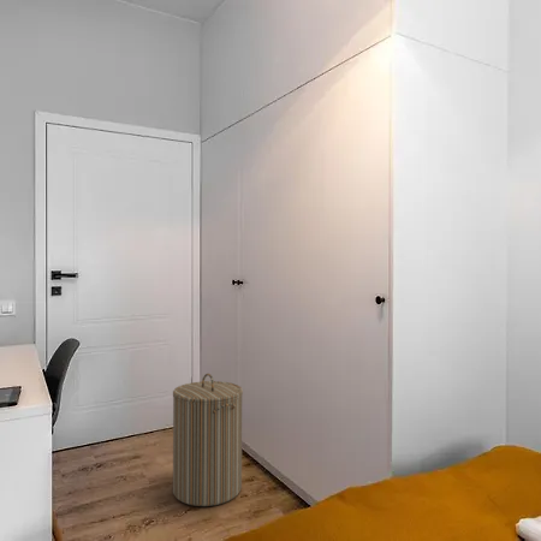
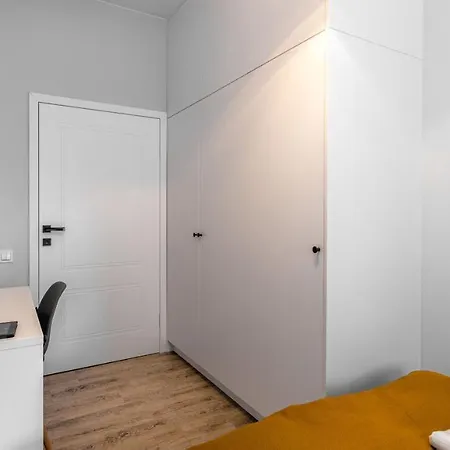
- laundry hamper (207, 430)
